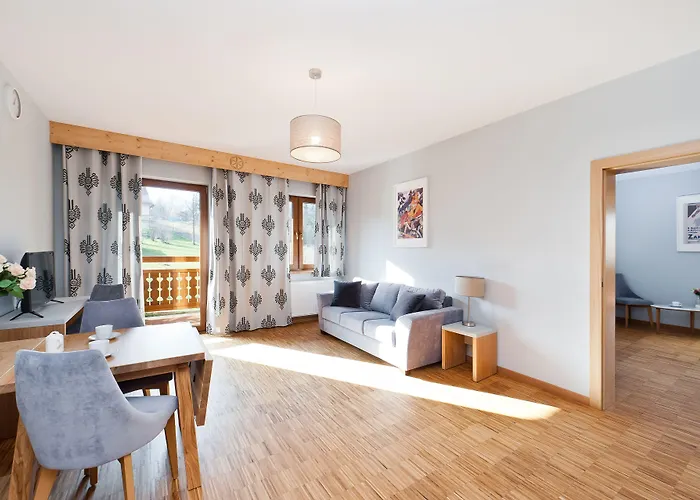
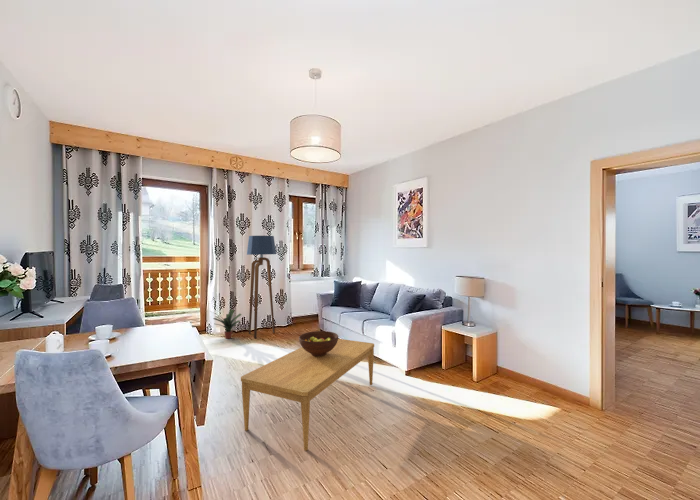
+ floor lamp (257, 285)
+ potted plant (225, 323)
+ coffee table (317, 381)
+ fruit bowl (318, 345)
